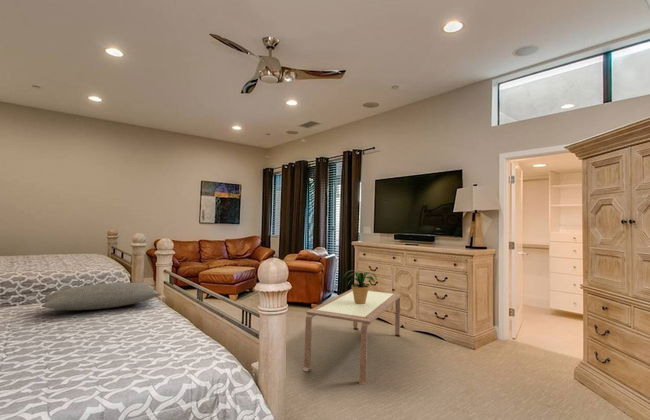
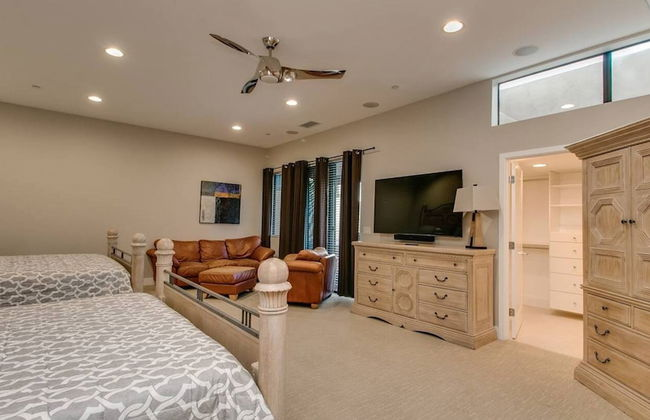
- coffee table (357, 325)
- potted plant (360, 286)
- pillow (104, 295)
